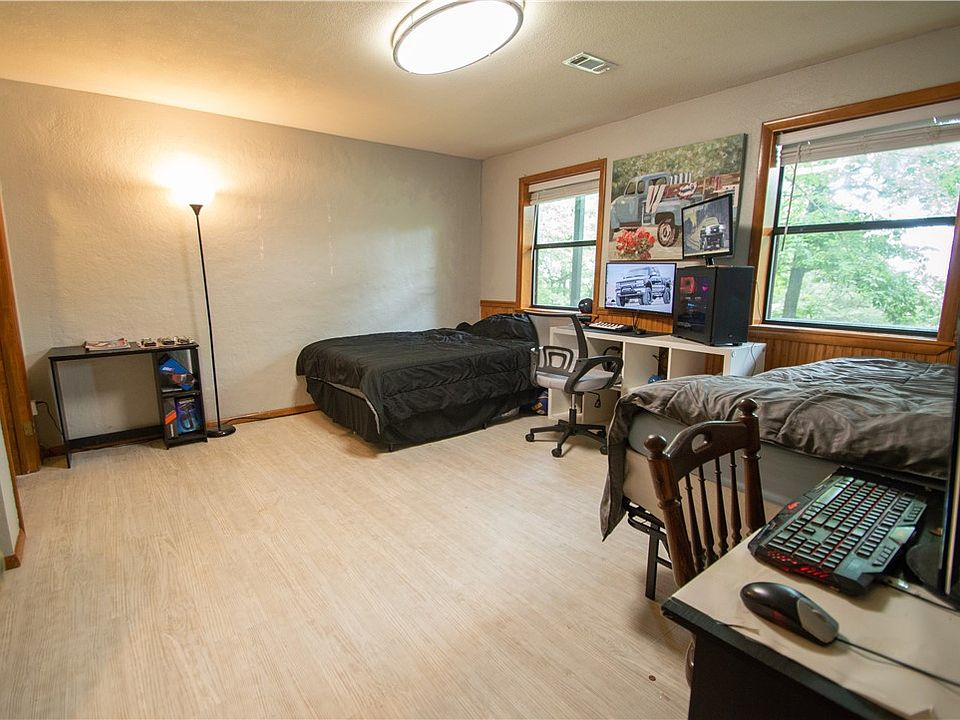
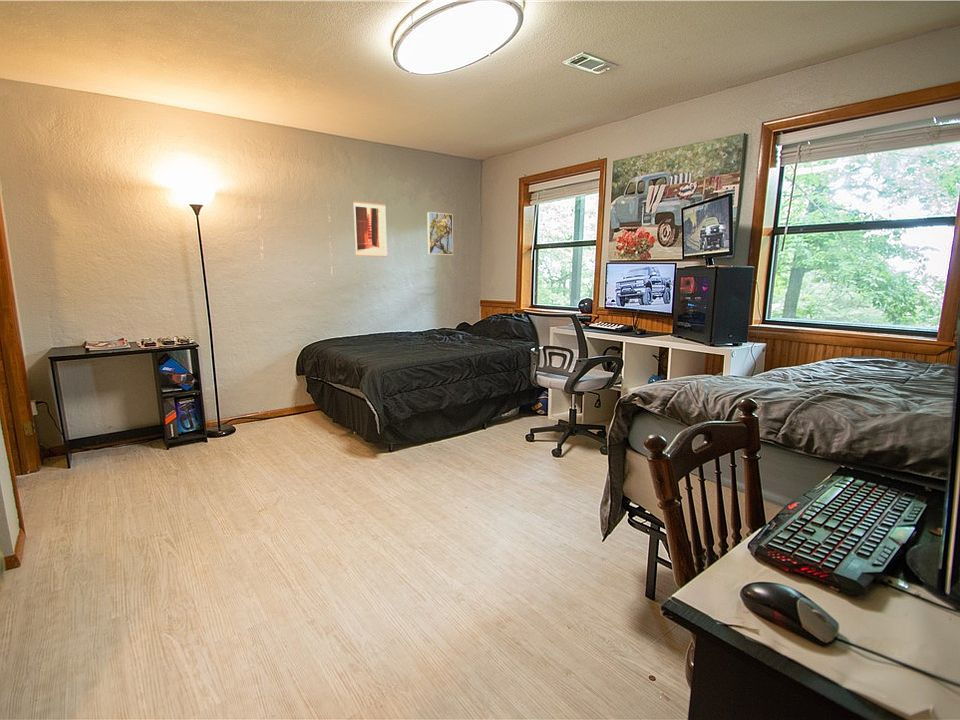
+ wall art (370, 230)
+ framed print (440, 234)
